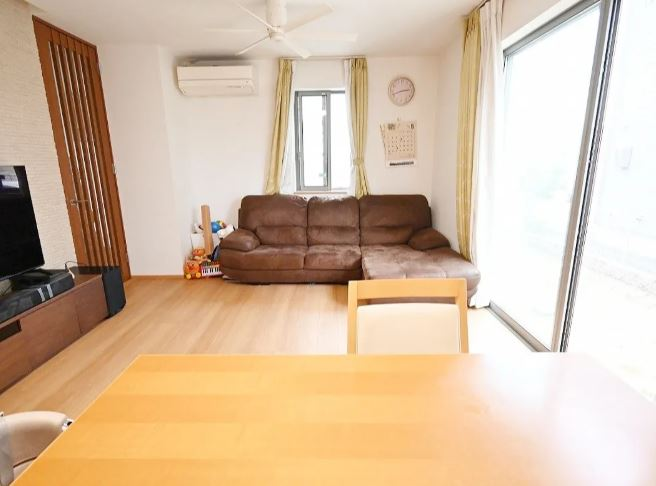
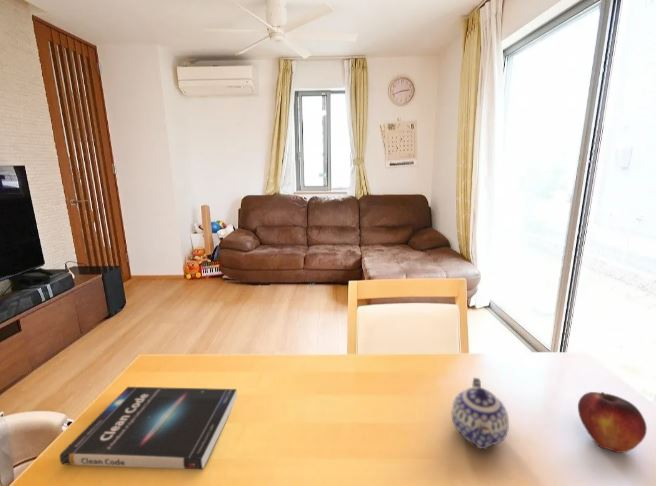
+ book (159, 422)
+ teapot (479, 411)
+ fruit (610, 419)
